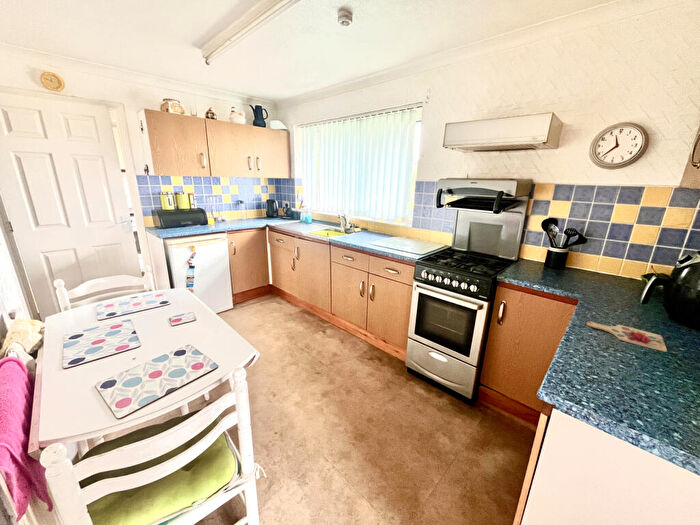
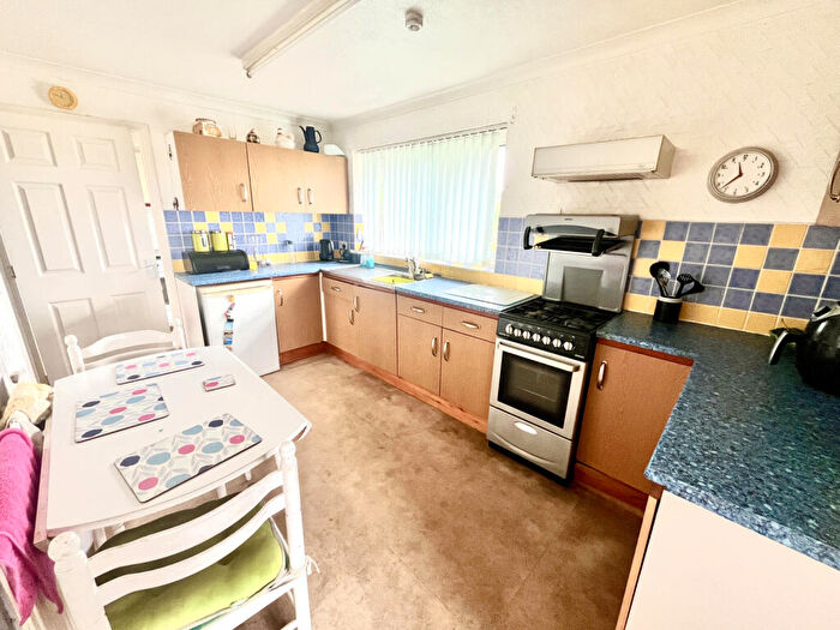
- cutting board (623, 330)
